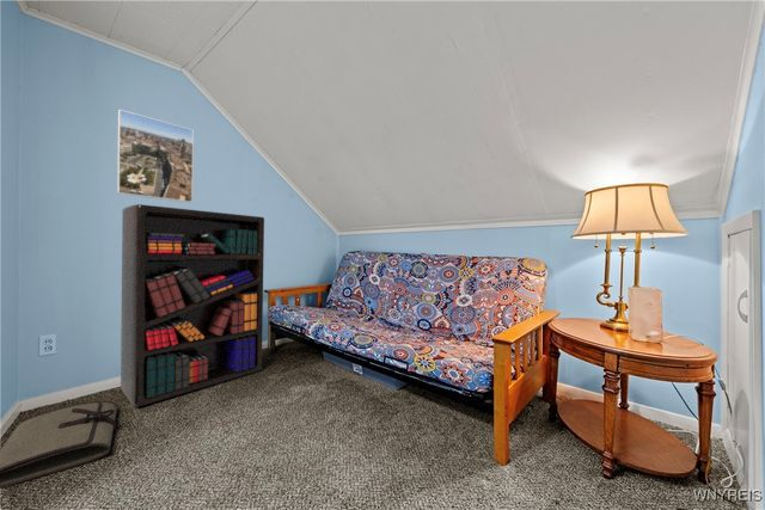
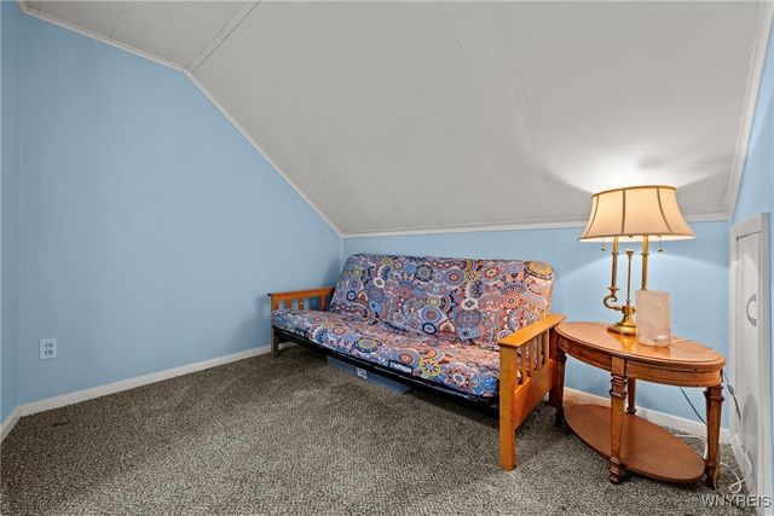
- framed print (158, 159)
- tool roll (61, 428)
- bookshelf (197, 295)
